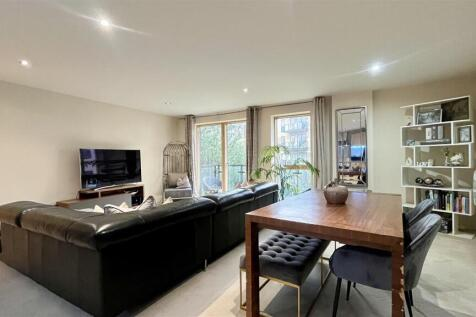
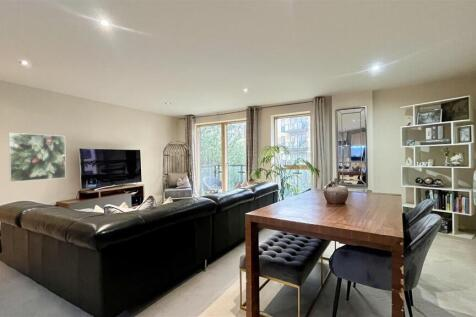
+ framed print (39, 157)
